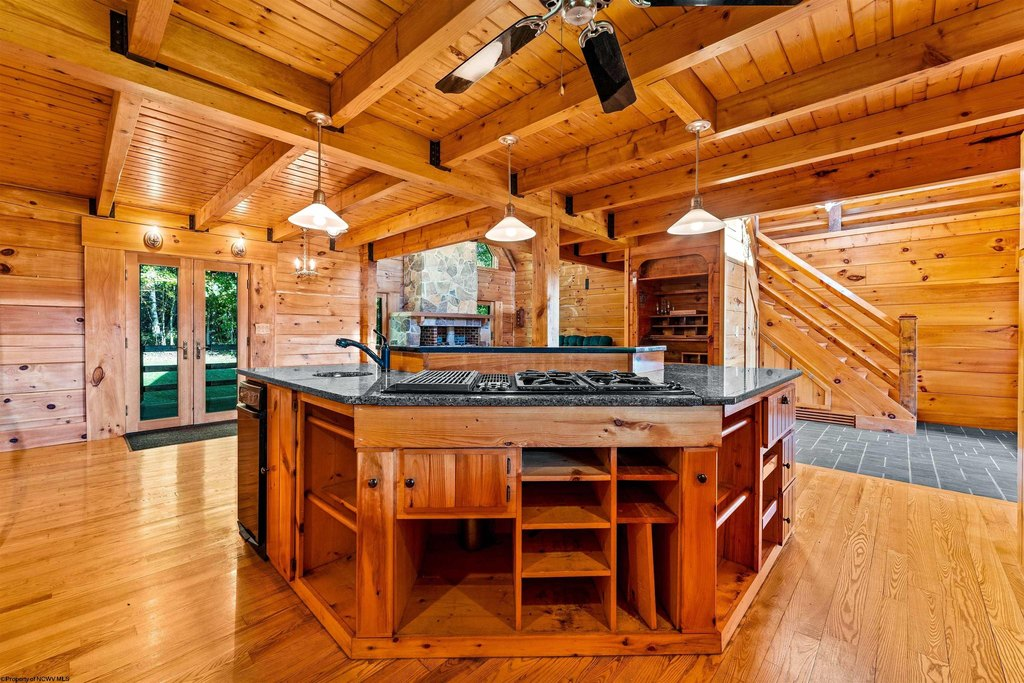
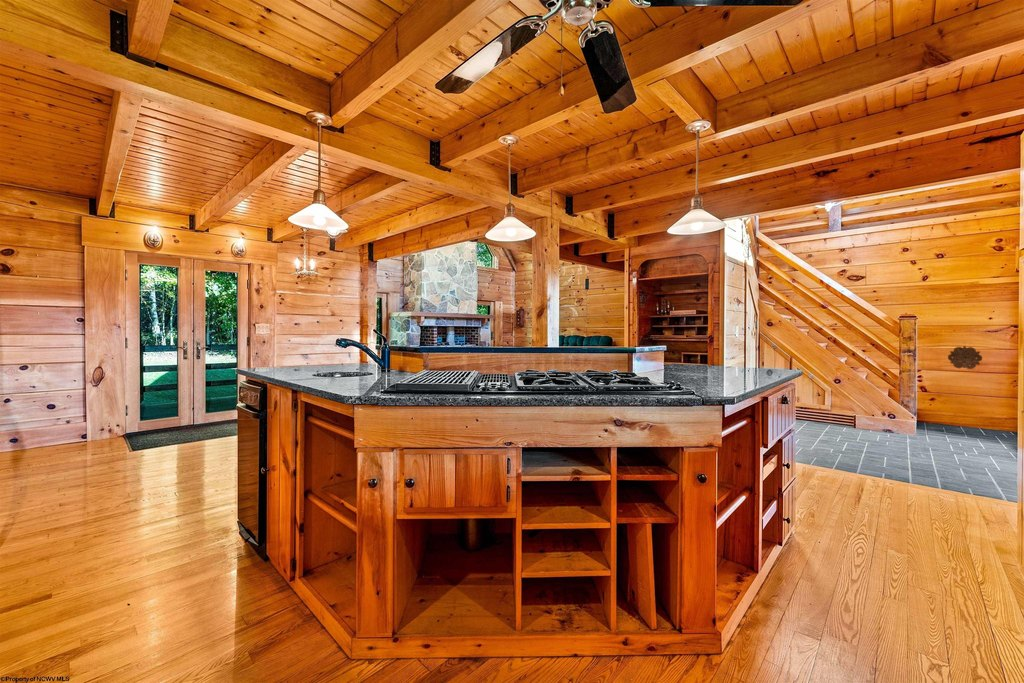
+ wall ornament (964, 357)
